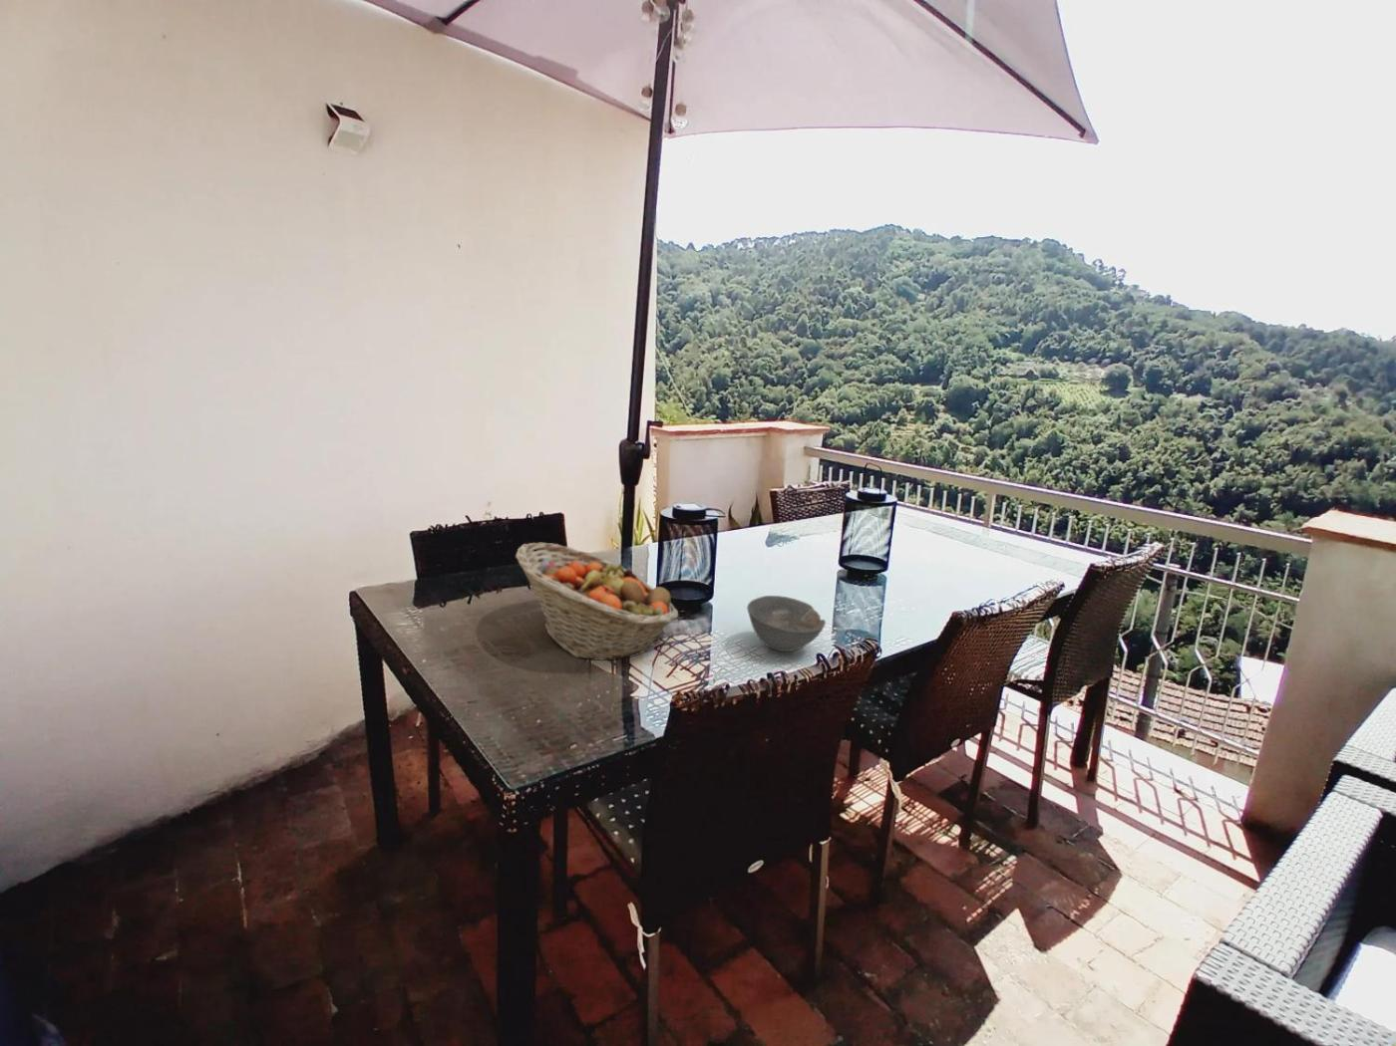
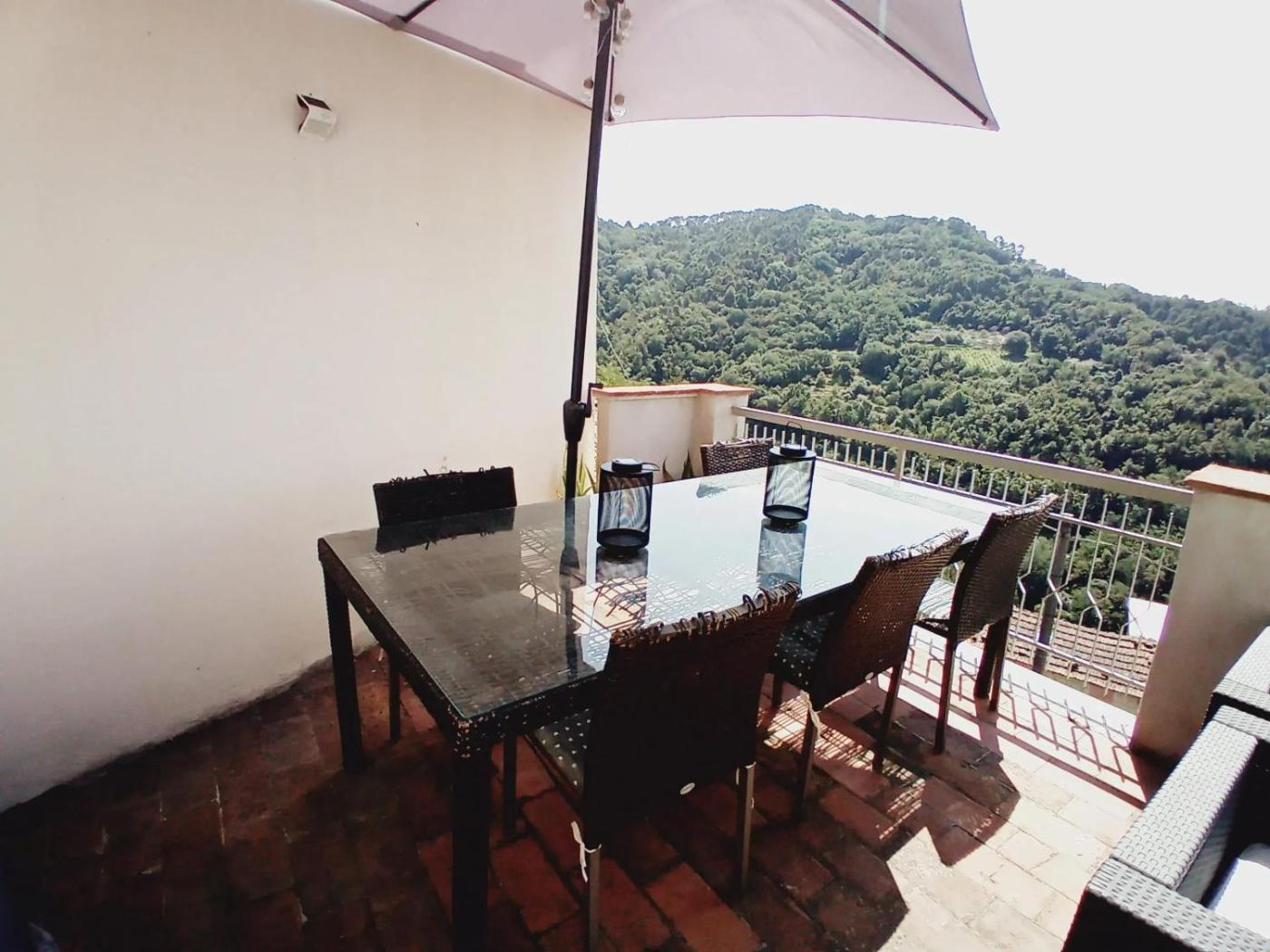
- fruit basket (596, 593)
- bowl (785, 628)
